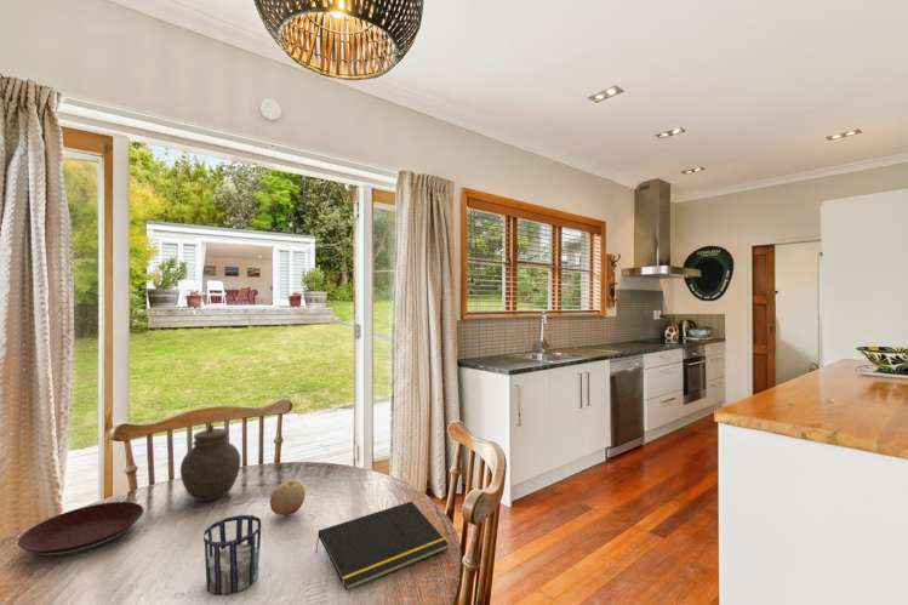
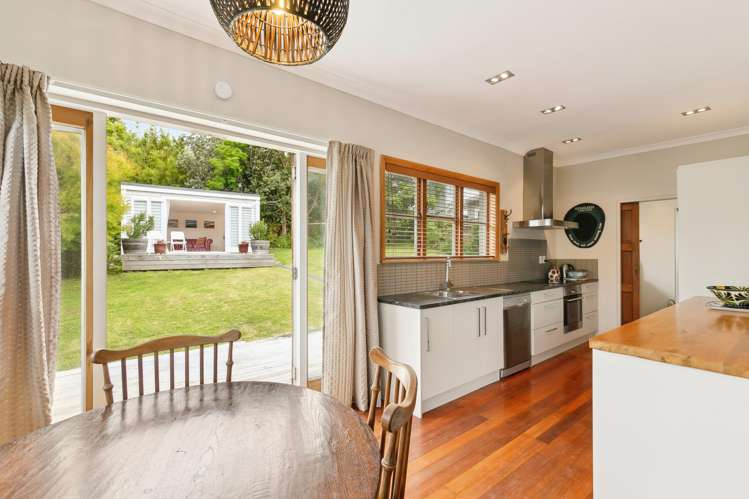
- notepad (383, 540)
- cup (233, 553)
- jar (211, 460)
- fruit (287, 498)
- plate (85, 530)
